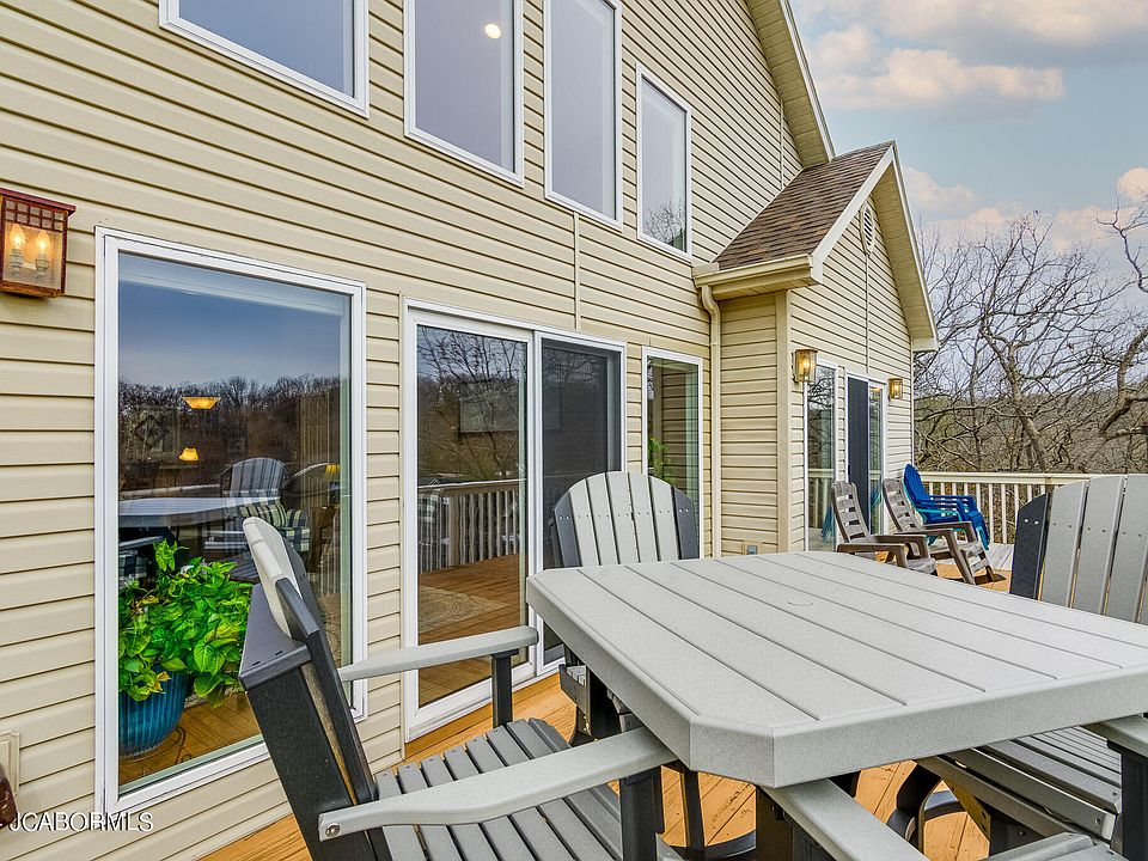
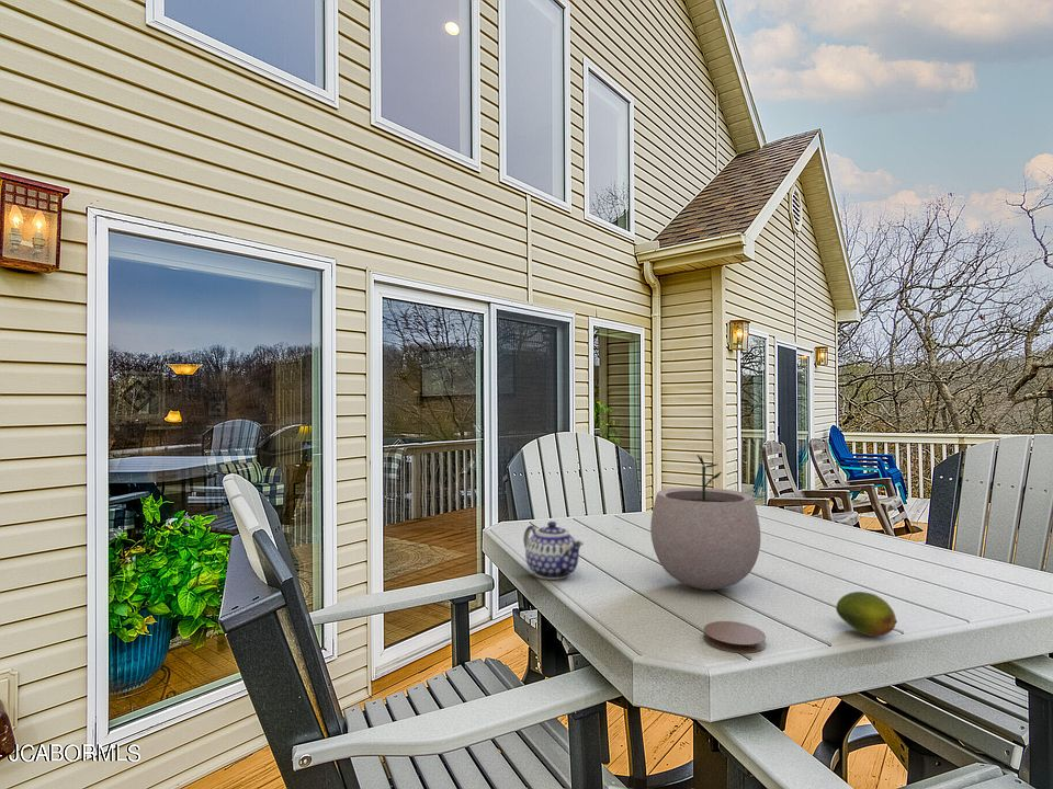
+ fruit (865, 611)
+ plant pot (704, 519)
+ coaster (734, 636)
+ teapot (552, 547)
